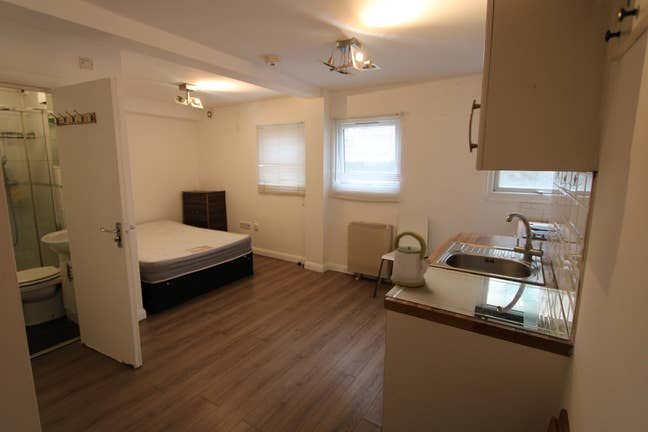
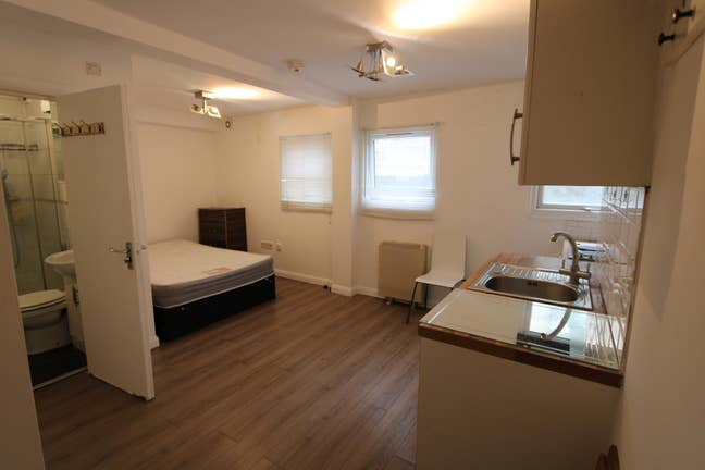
- kettle (411, 257)
